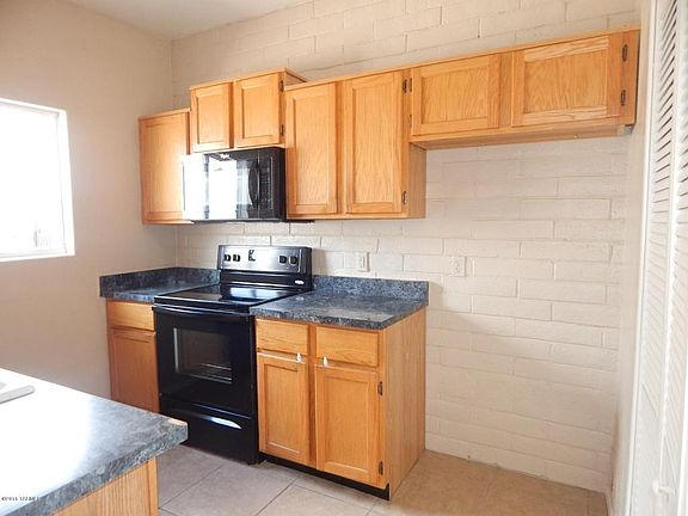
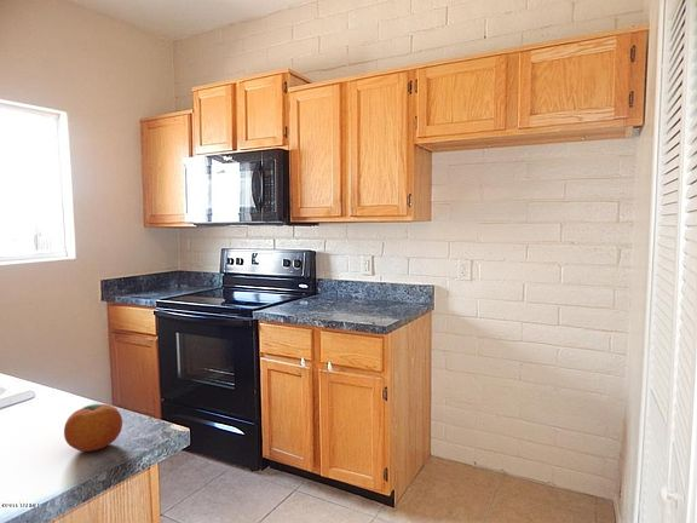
+ fruit (93, 426)
